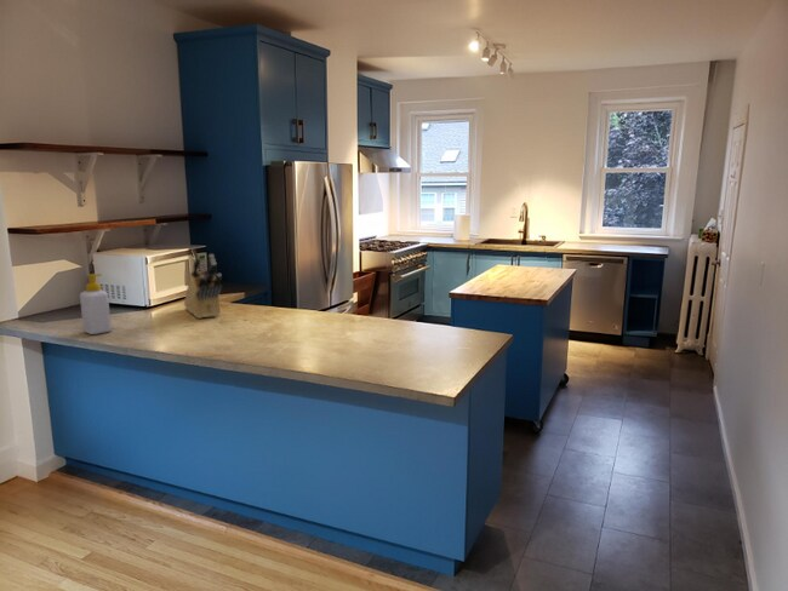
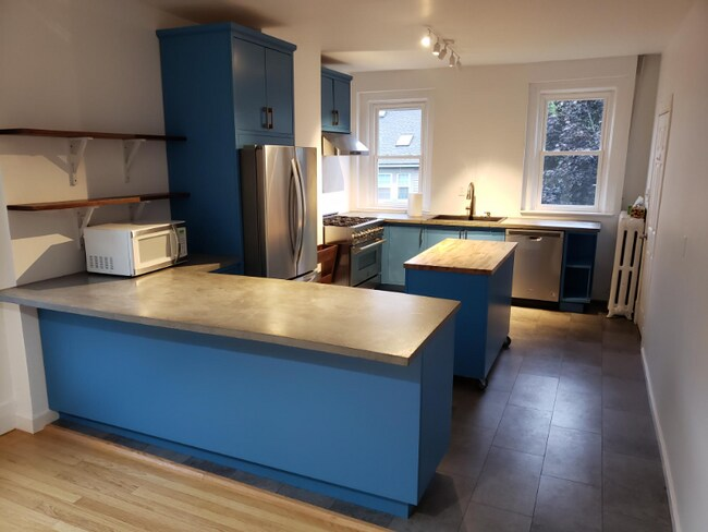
- knife block (201, 283)
- soap bottle (95, 303)
